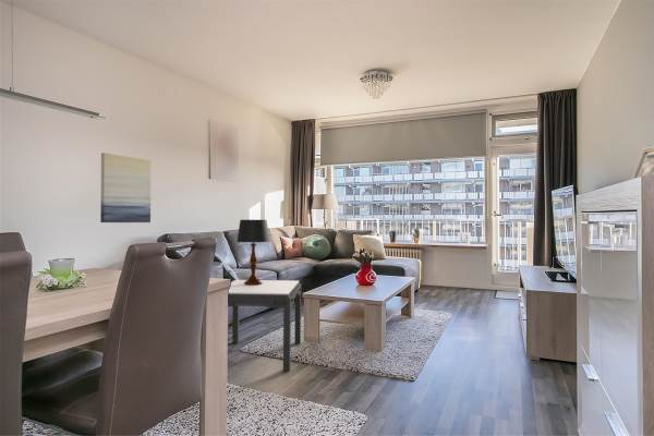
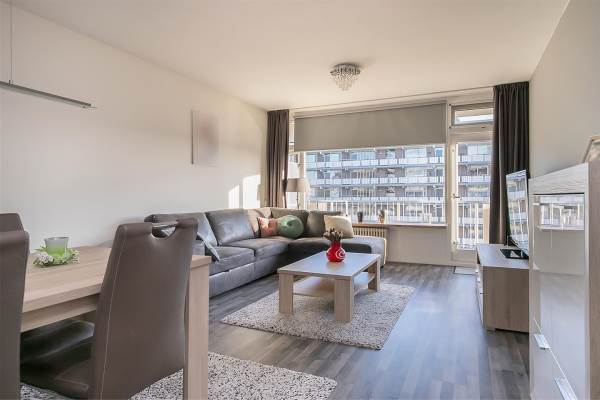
- side table (258, 305)
- wall art (126, 190)
- table lamp (253, 251)
